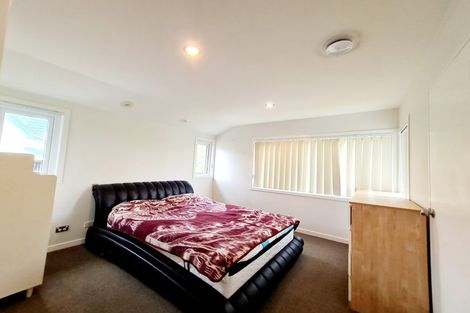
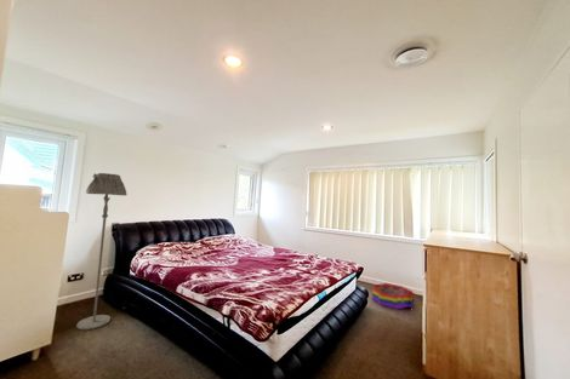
+ floor lamp (101, 246)
+ storage bin (392, 294)
